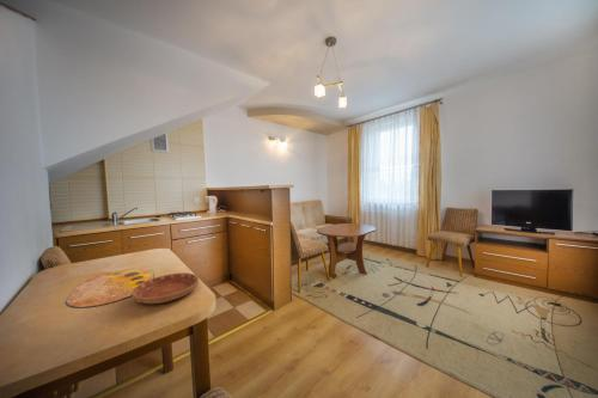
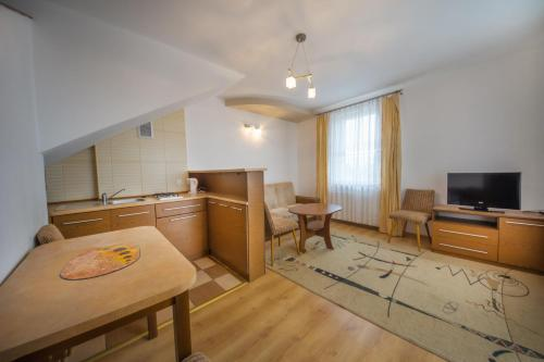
- saucer (167, 287)
